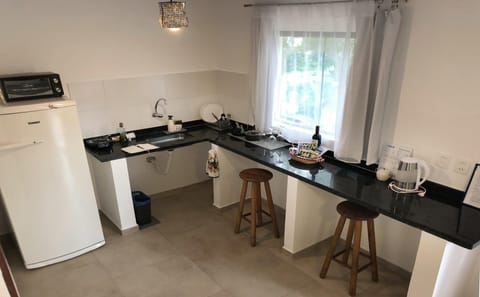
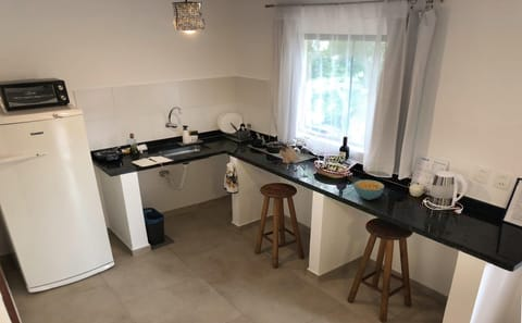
+ knife block (288, 150)
+ cereal bowl (368, 191)
